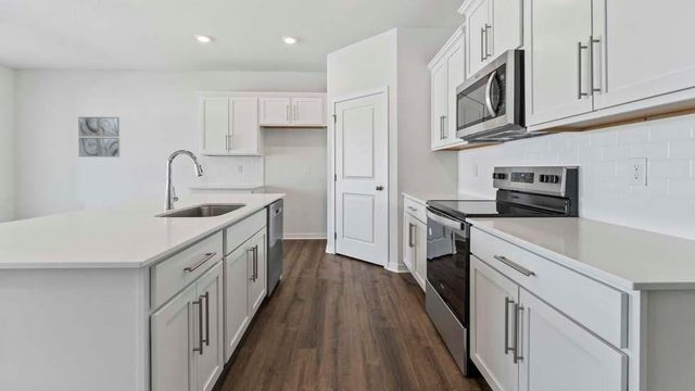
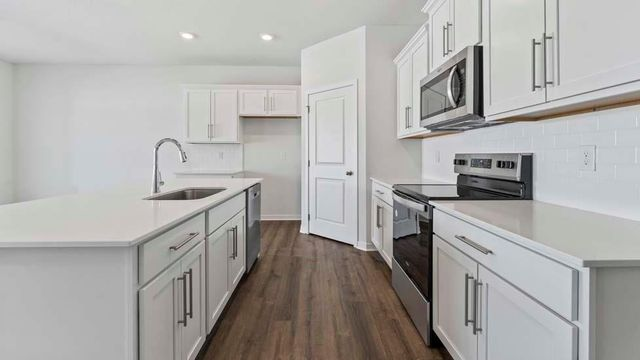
- wall art (99, 136)
